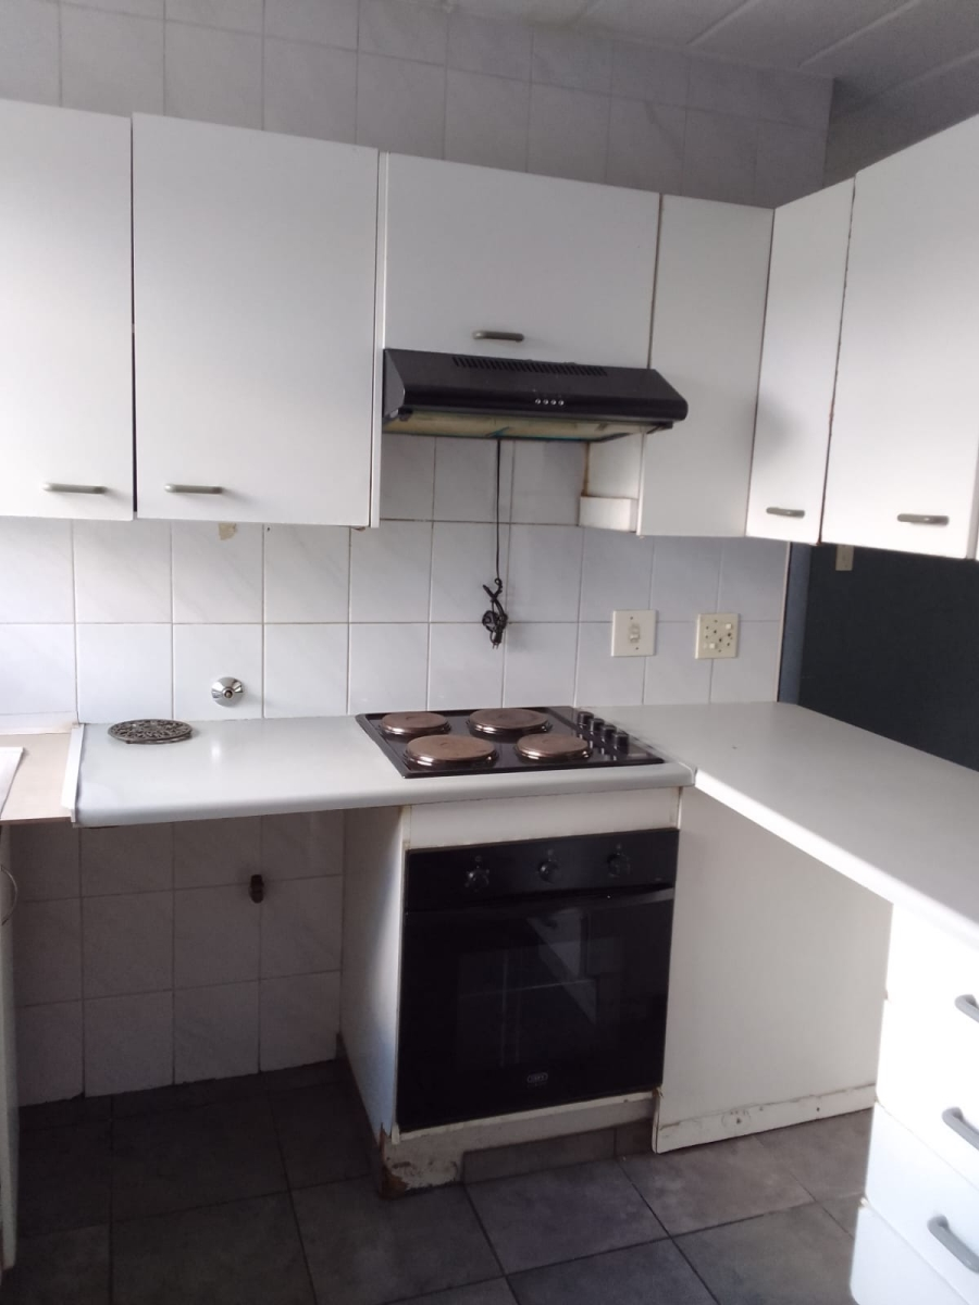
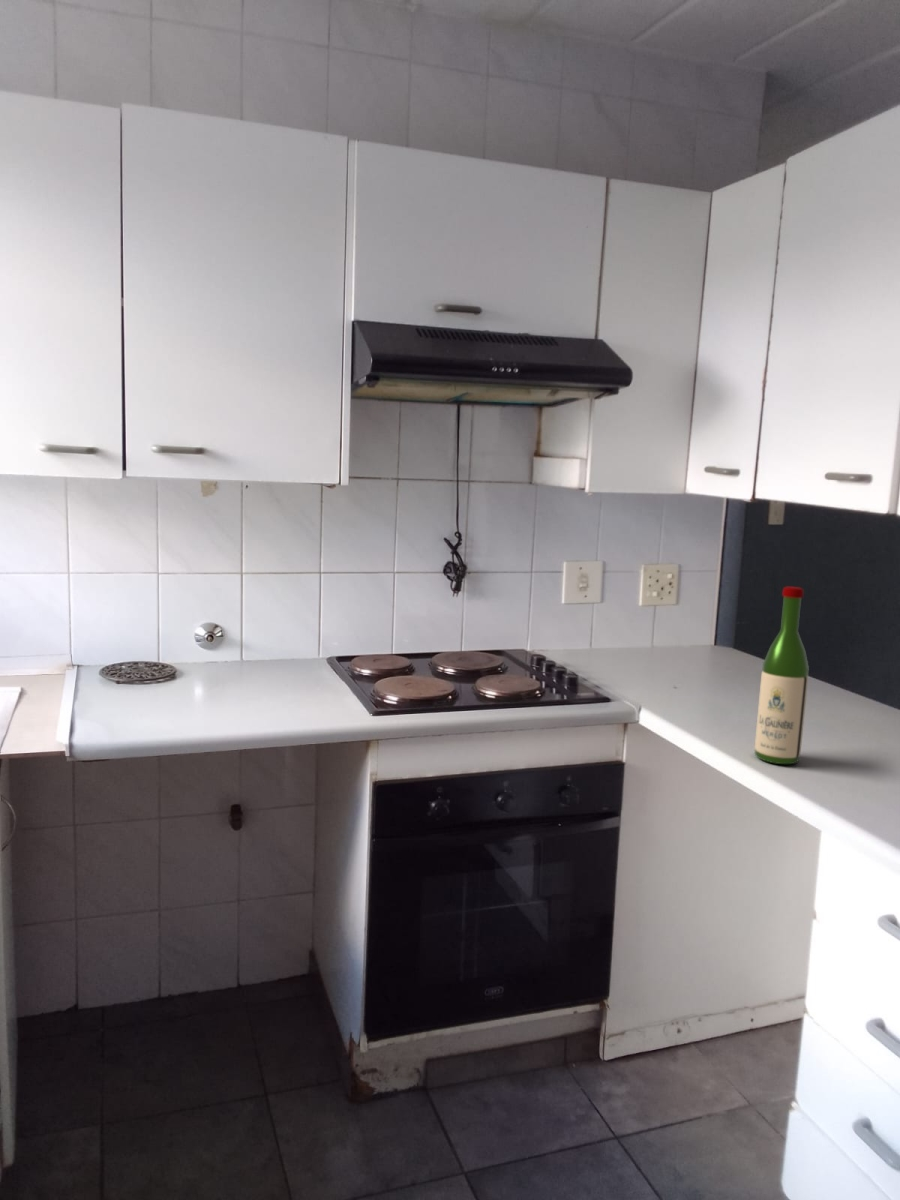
+ wine bottle (784, 674)
